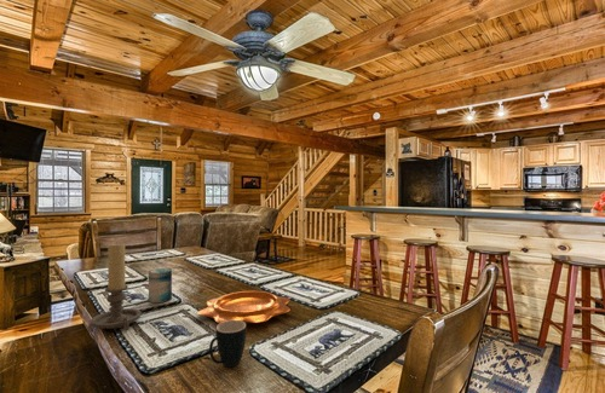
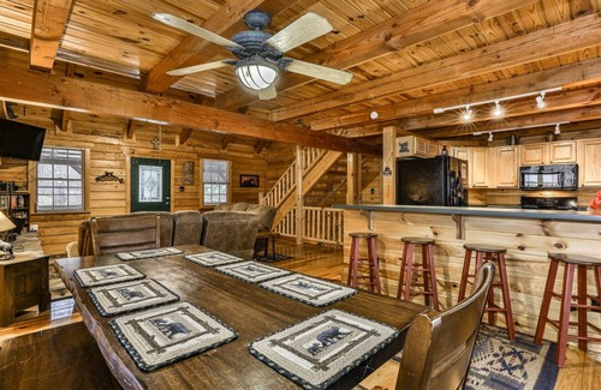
- mug (226, 346)
- beverage can (160, 284)
- decorative bowl (246, 305)
- candle holder (117, 283)
